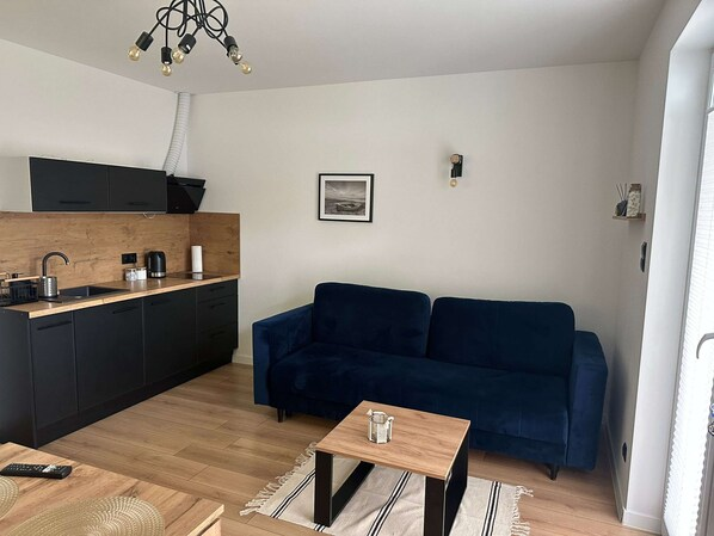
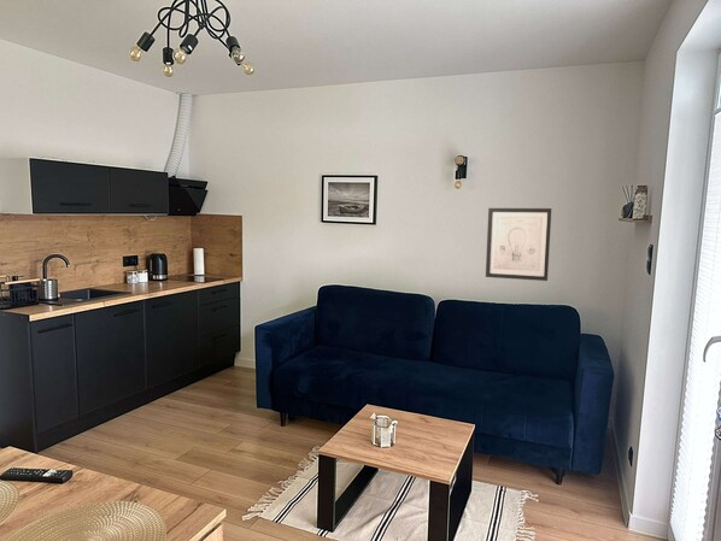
+ wall art (517, 243)
